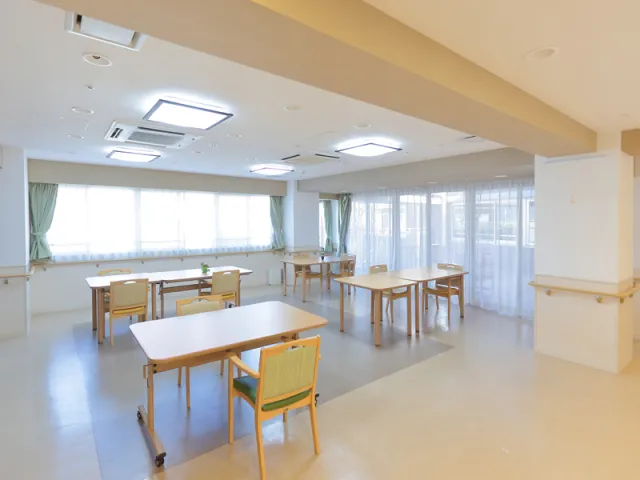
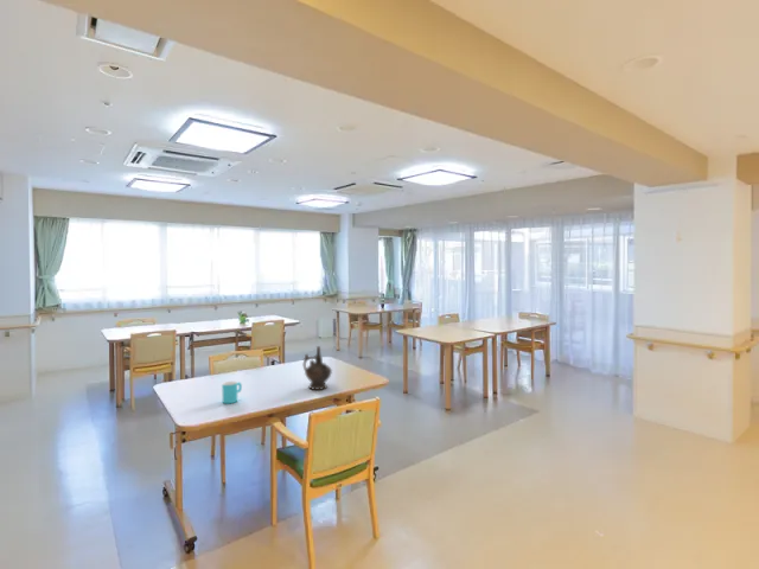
+ ceremonial vessel (317, 366)
+ cup (232, 391)
